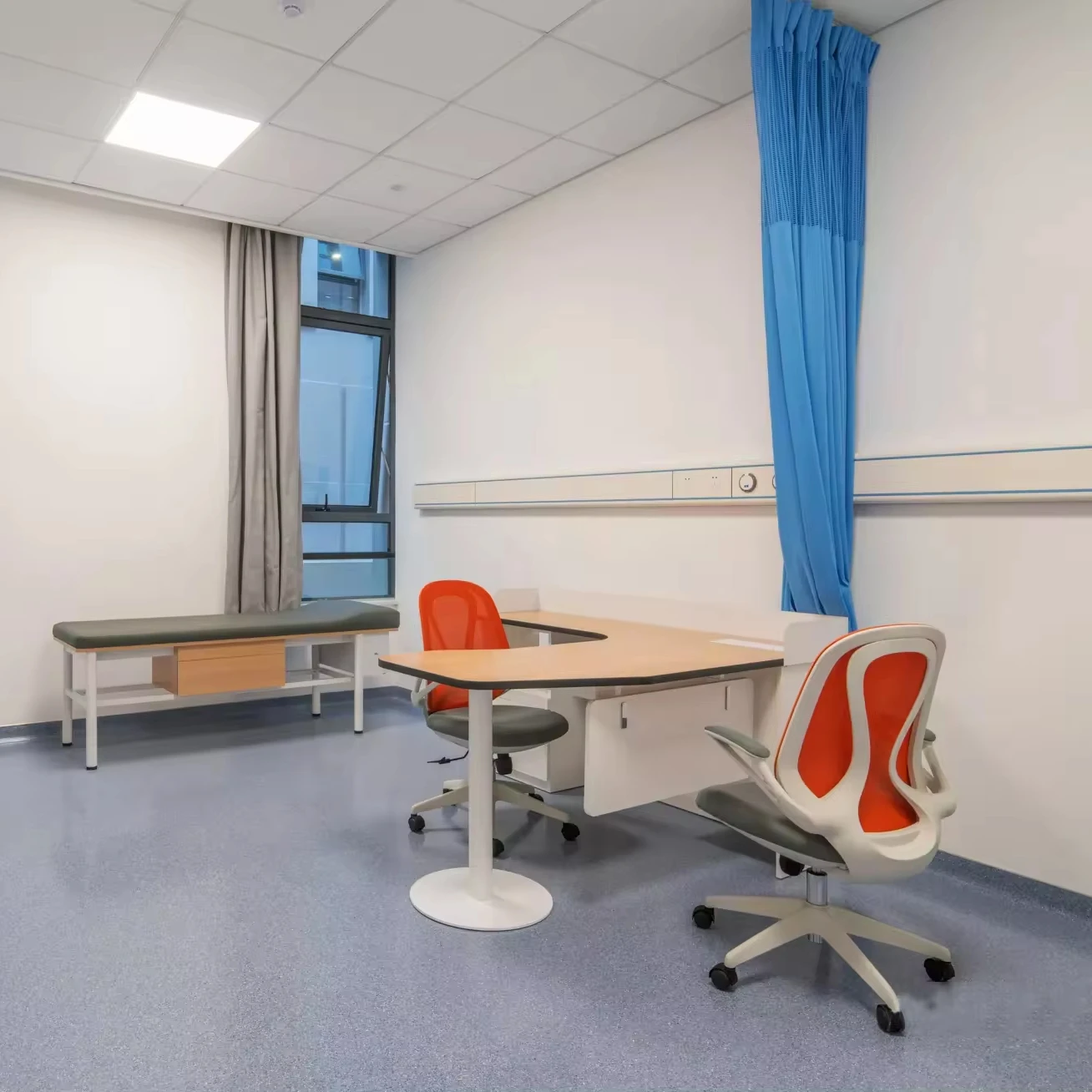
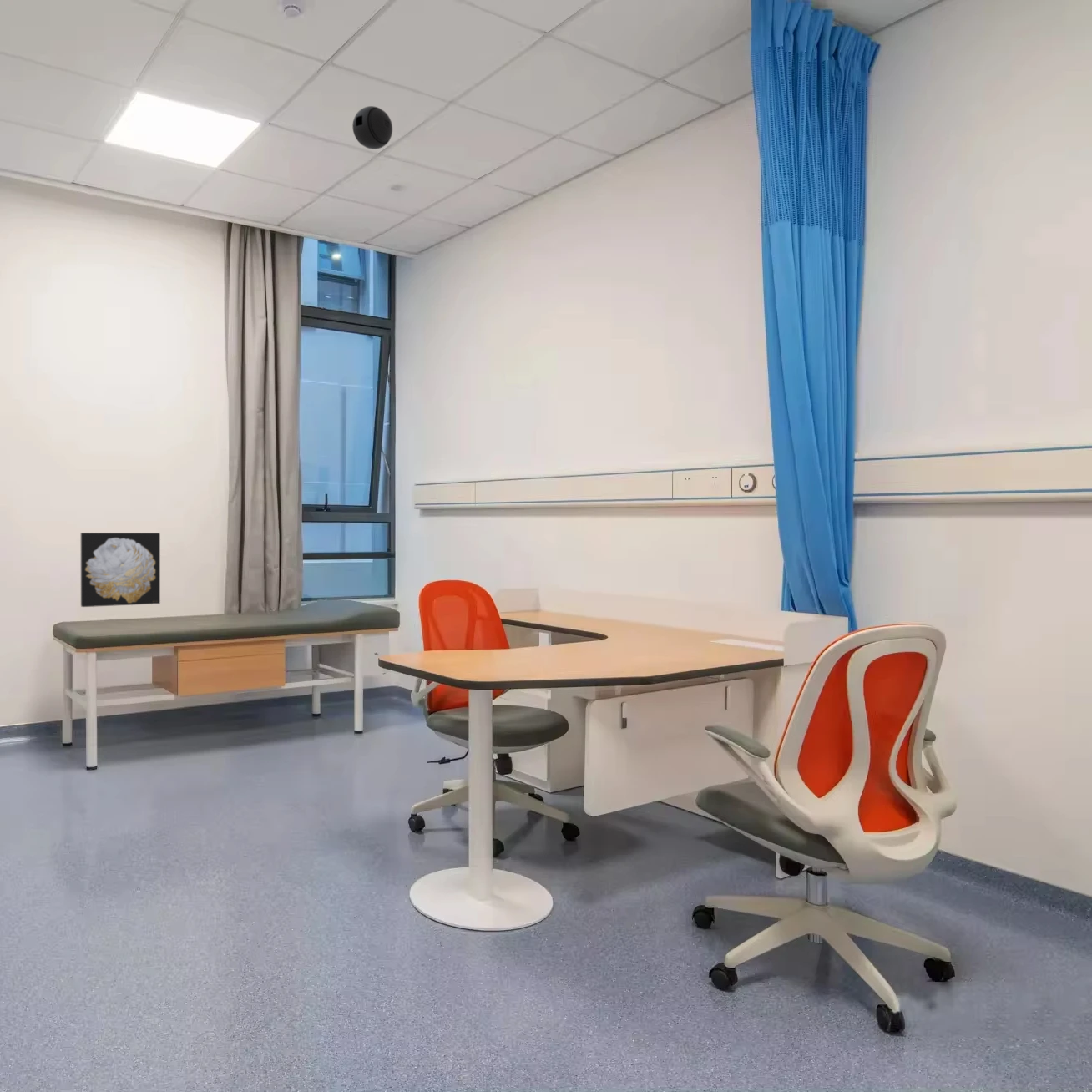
+ wall art (121, 569)
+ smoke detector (372, 128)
